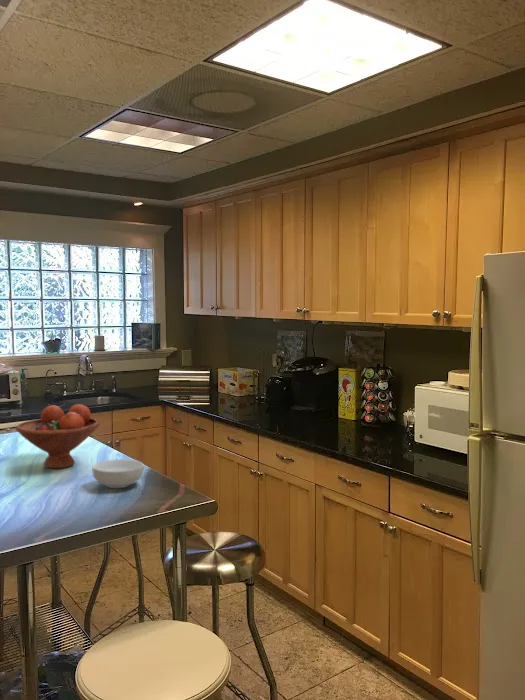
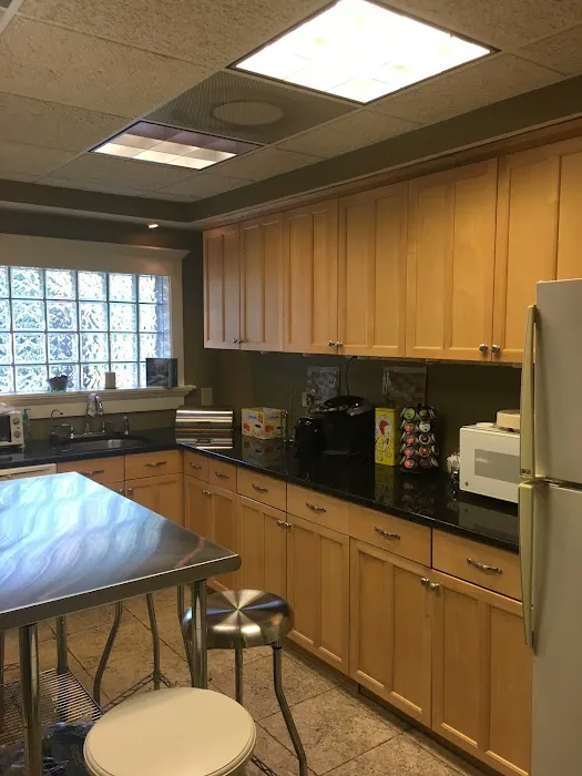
- cereal bowl (118, 474)
- fruit bowl (58, 436)
